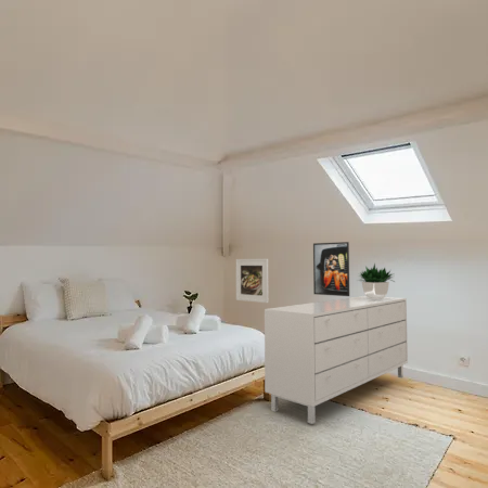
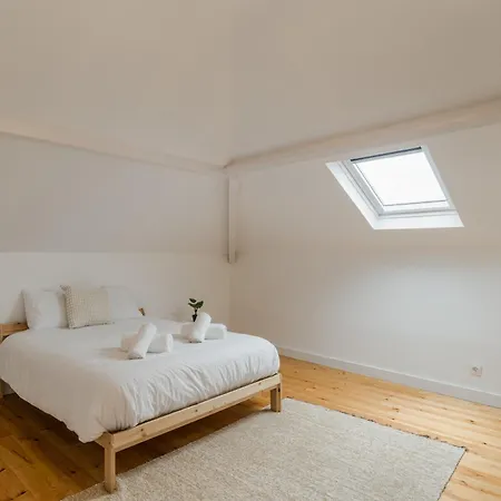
- dresser (347, 326)
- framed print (252, 280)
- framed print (331, 268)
